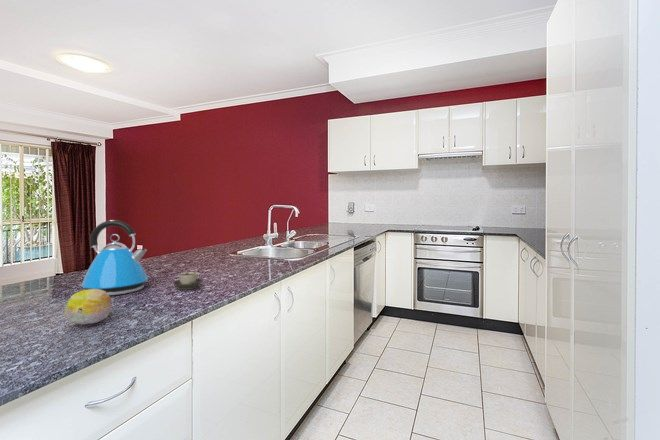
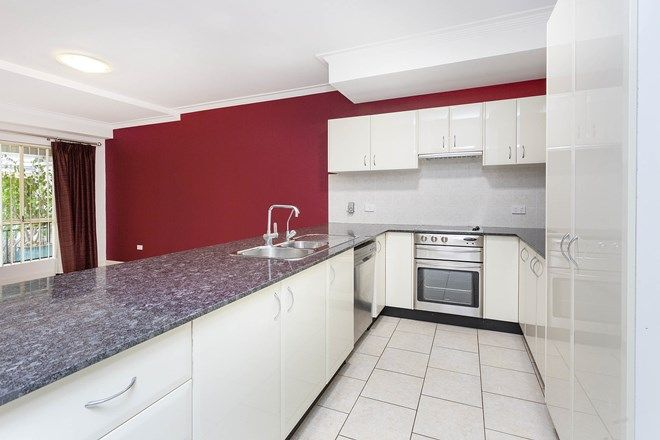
- fruit (87, 306)
- kettle (113, 255)
- cup (188, 280)
